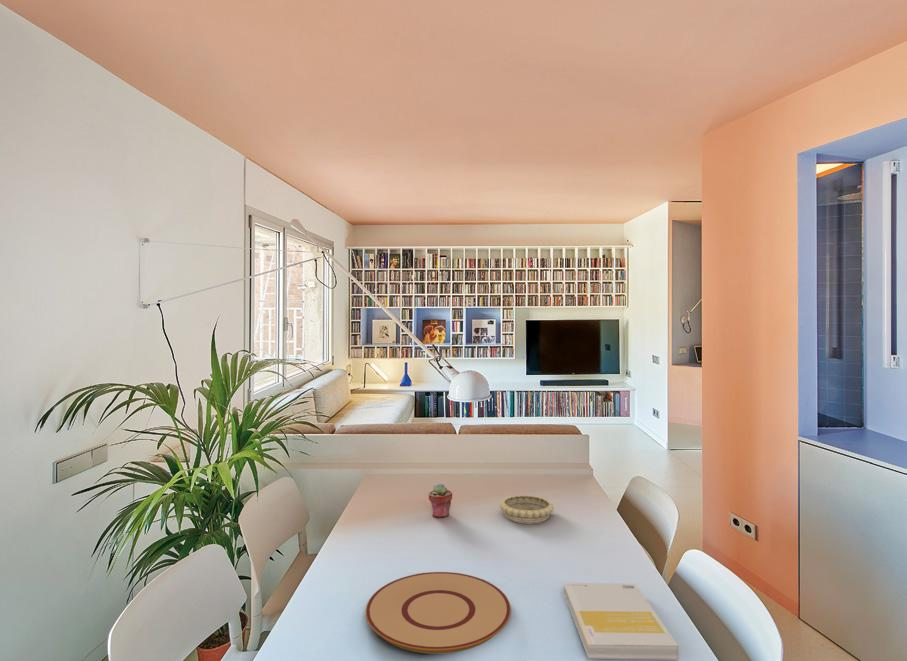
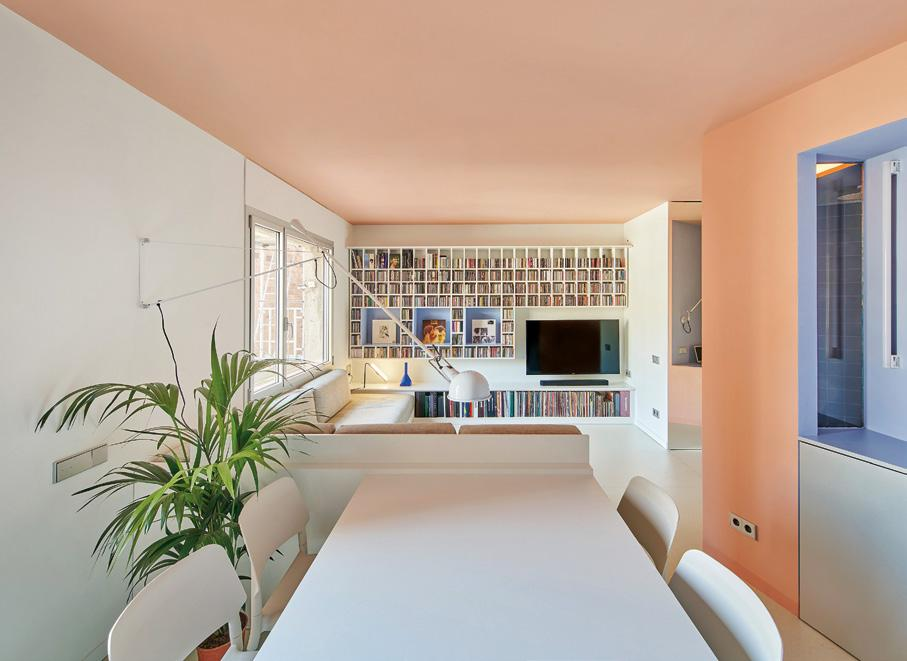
- book (614, 616)
- plate (438, 609)
- potted succulent (440, 499)
- decorative bowl (526, 509)
